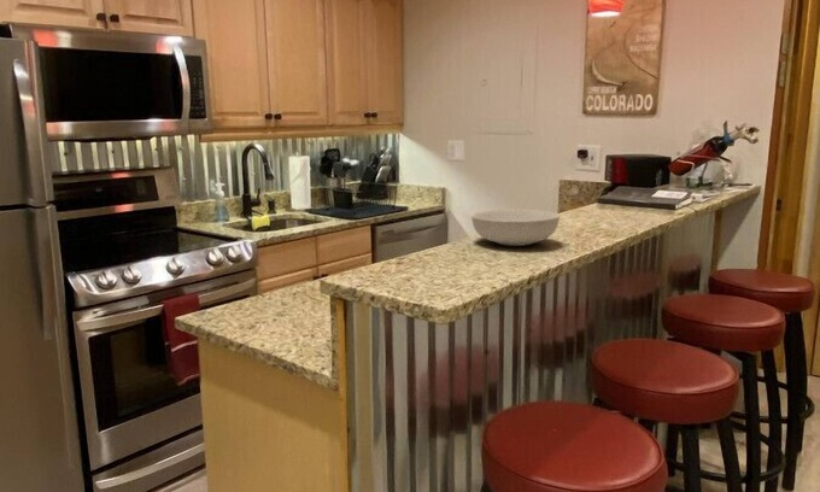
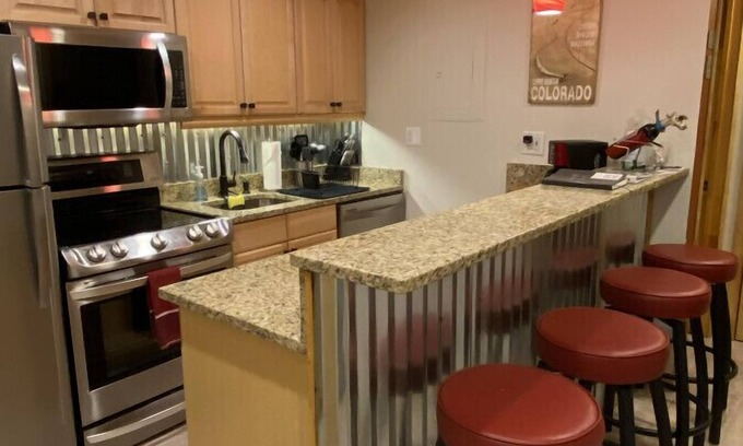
- serving bowl (514, 228)
